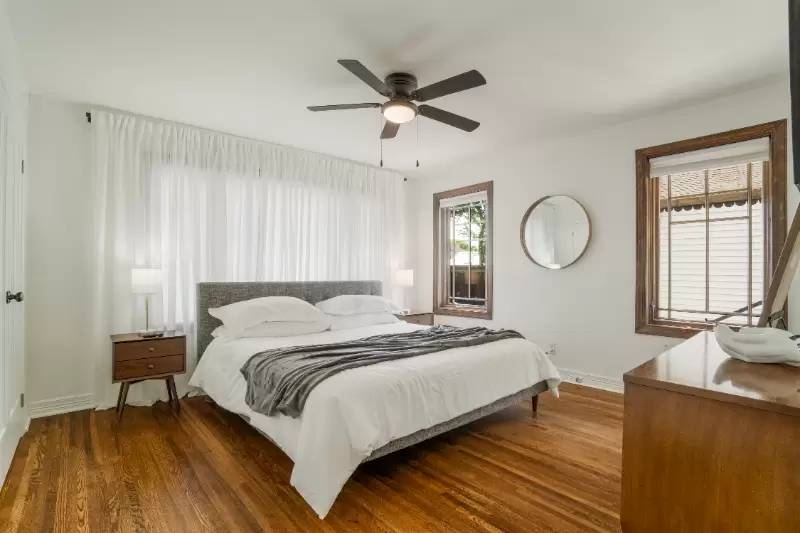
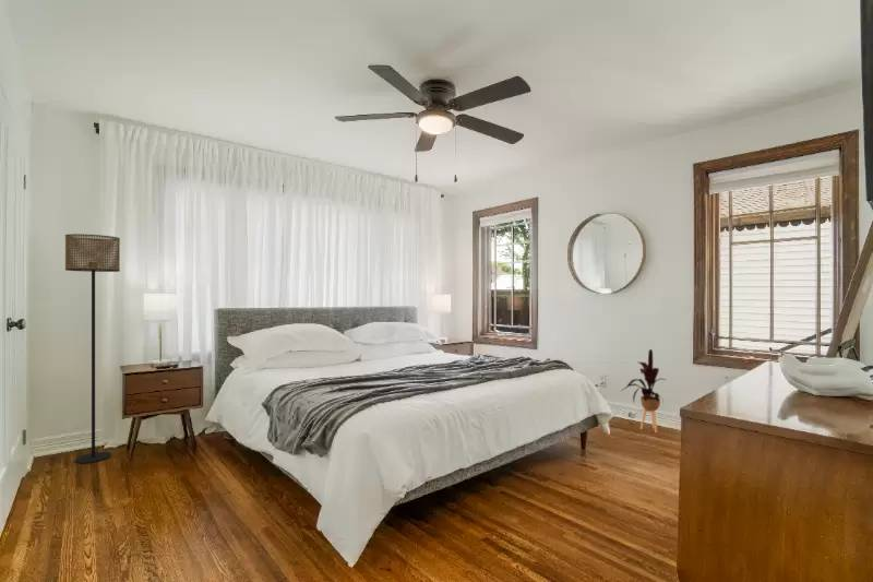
+ house plant (645, 388)
+ floor lamp (93, 347)
